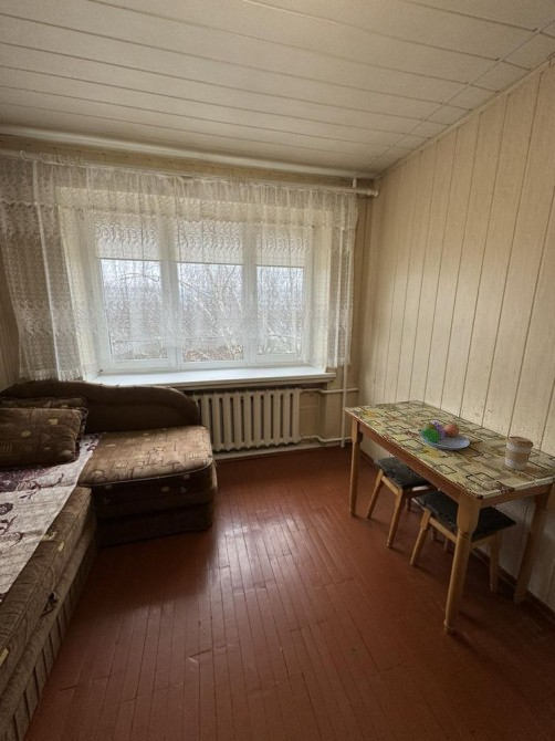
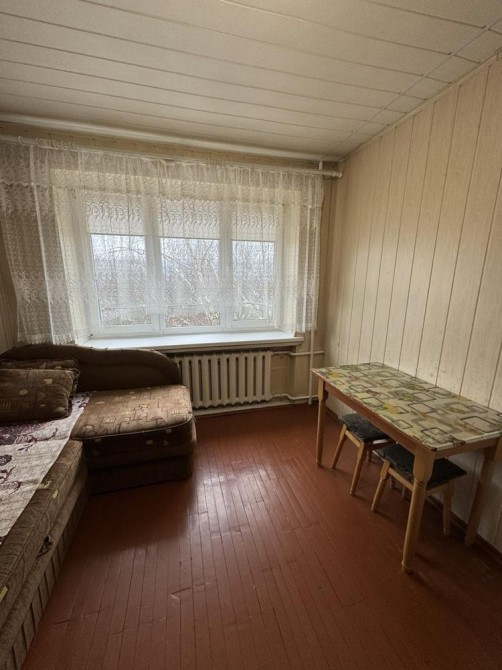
- fruit bowl (441, 432)
- coffee cup (517, 451)
